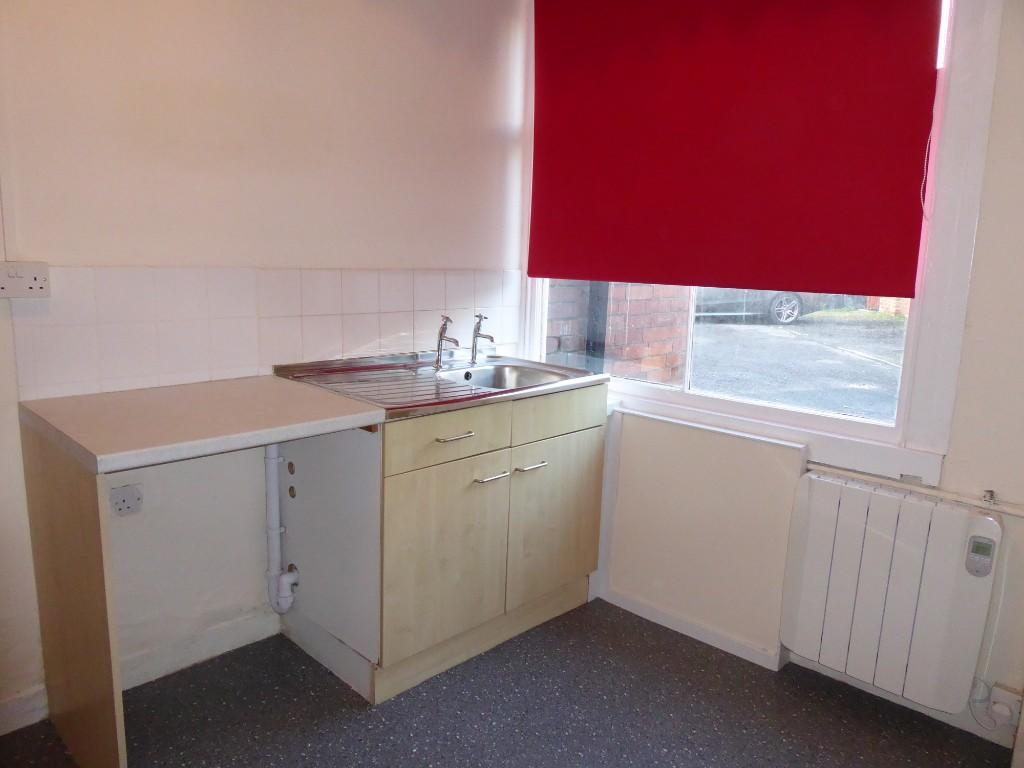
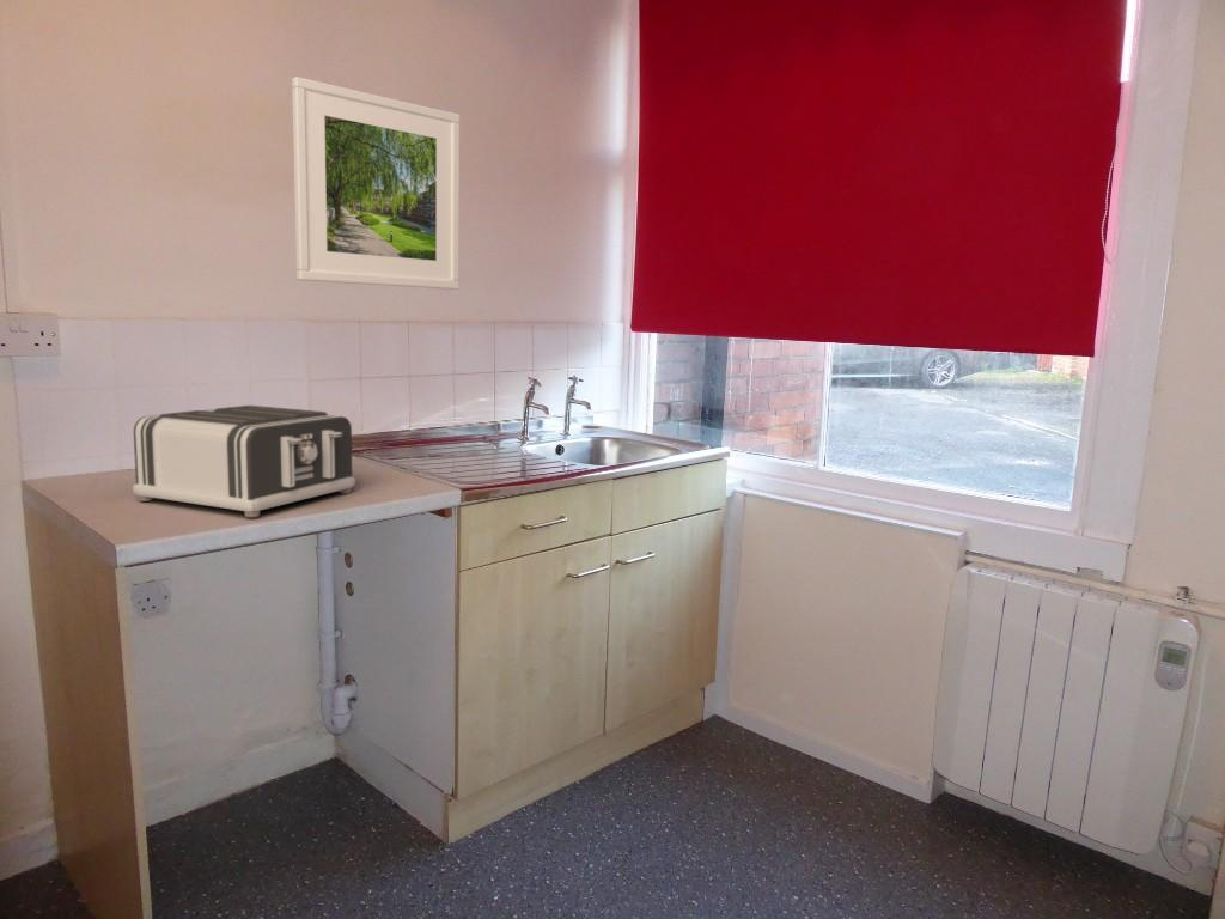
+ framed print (382, 193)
+ toaster (254, 455)
